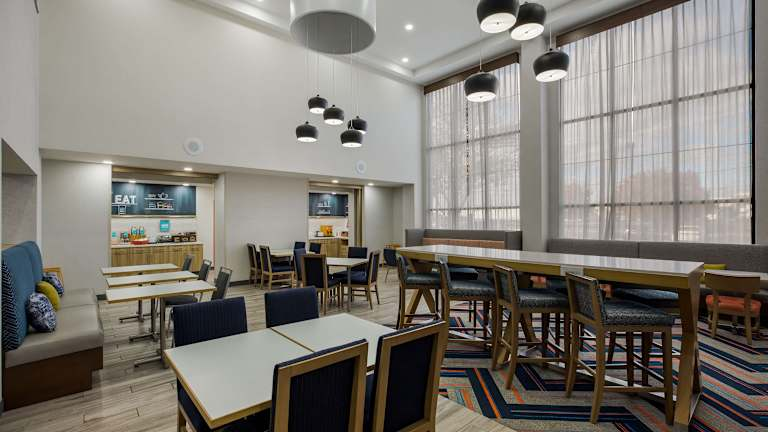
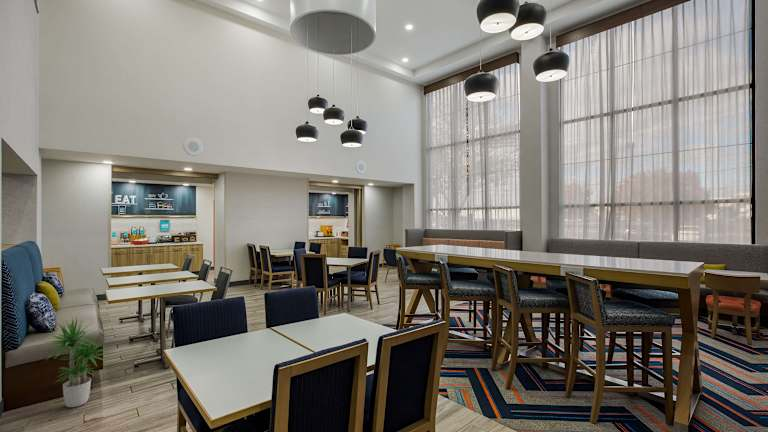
+ potted plant (76, 360)
